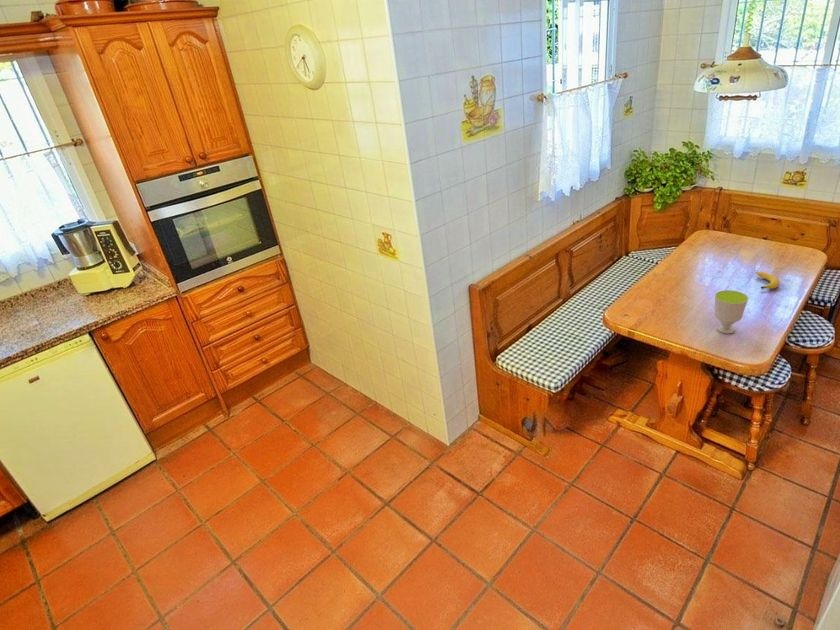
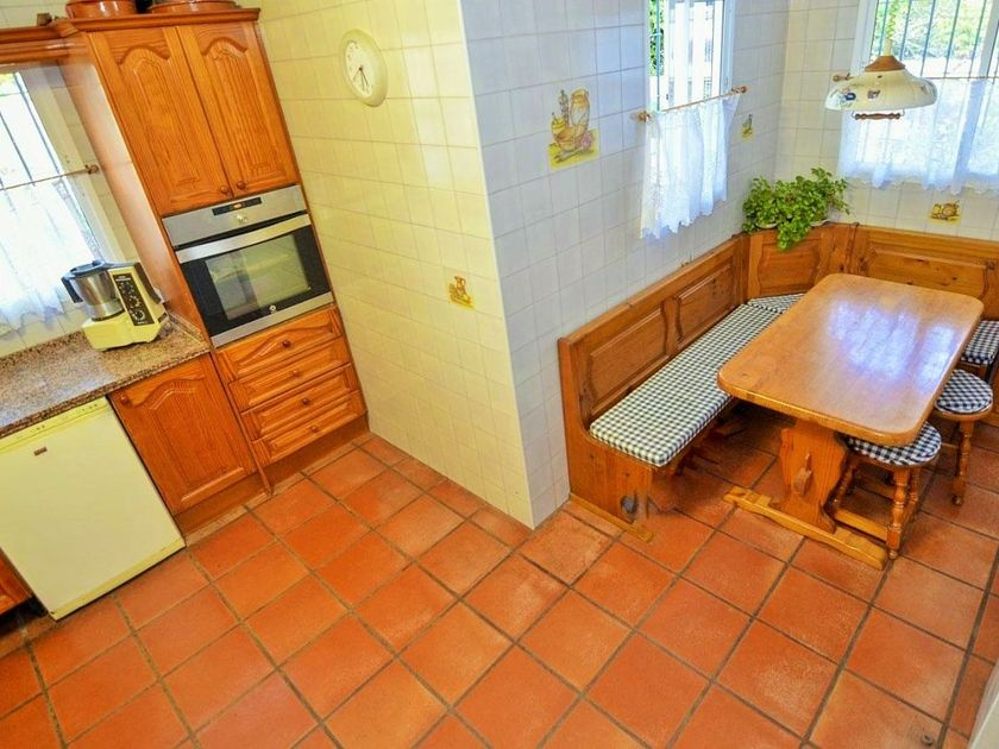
- cup (728, 313)
- fruit (765, 278)
